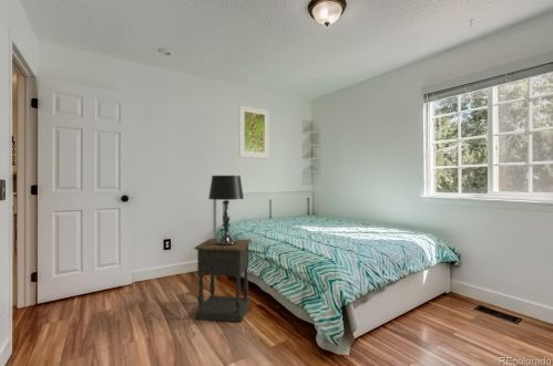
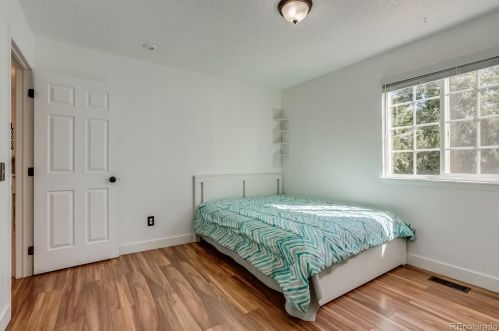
- table lamp (226, 209)
- nightstand (224, 274)
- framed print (254, 132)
